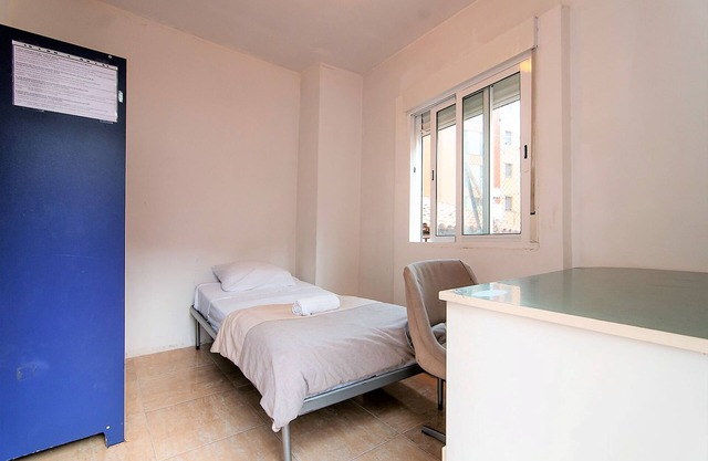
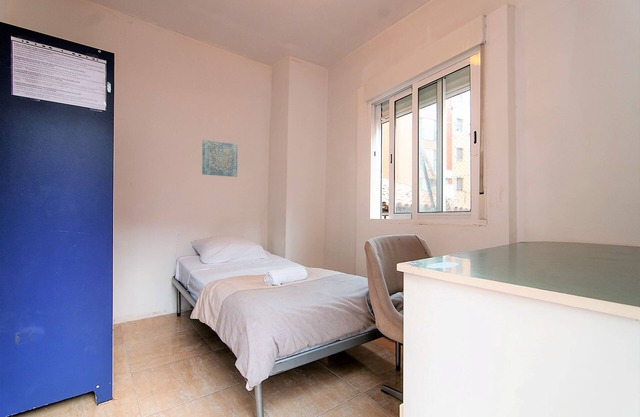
+ wall art (220, 158)
